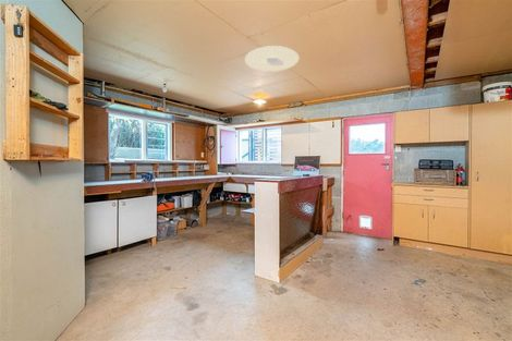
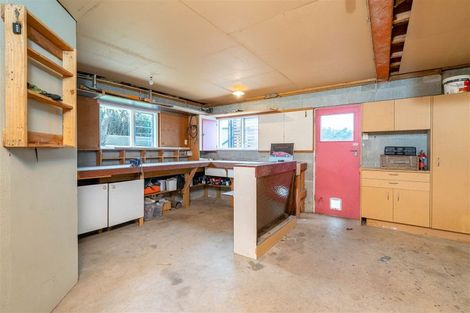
- ceiling light (271, 57)
